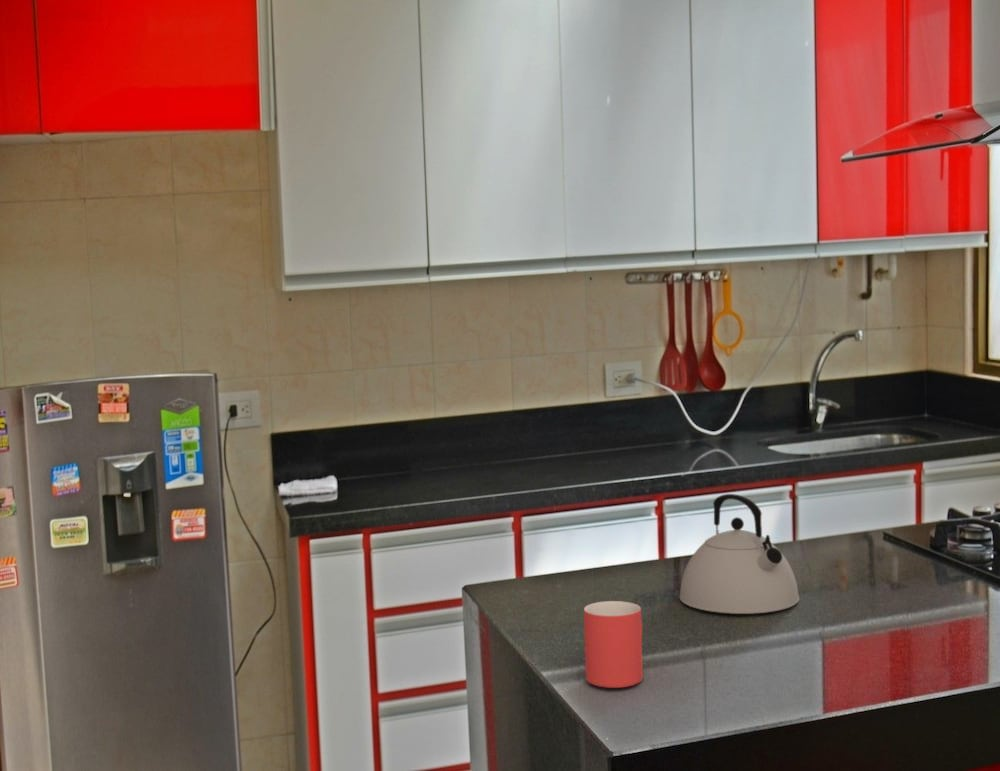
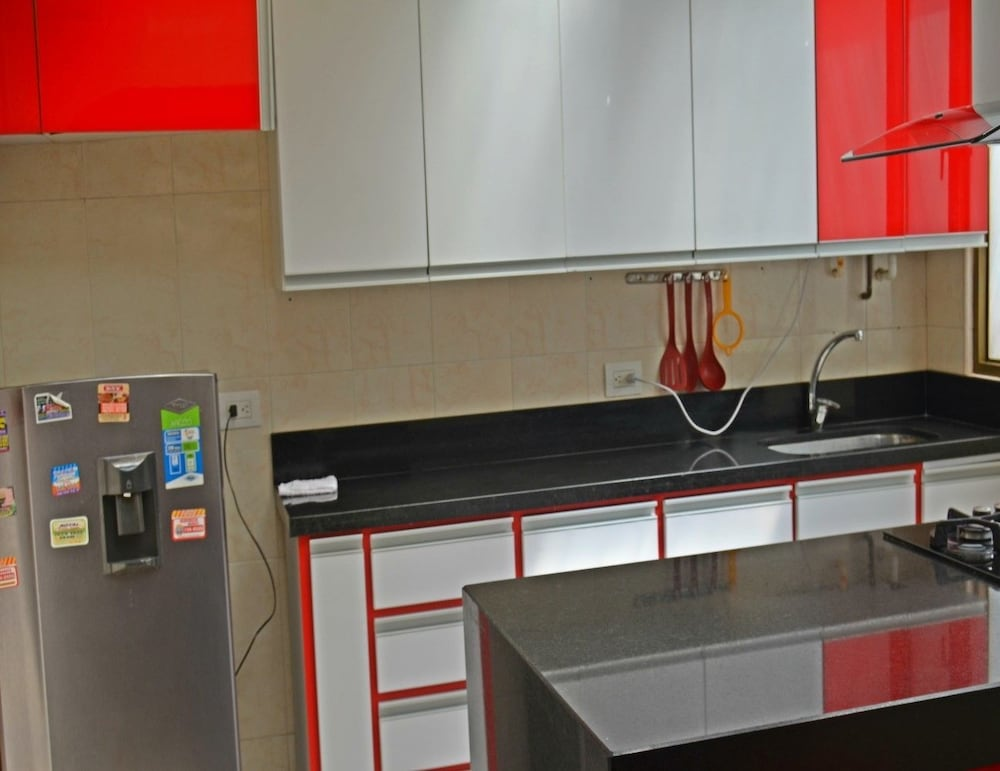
- kettle (739, 547)
- mug (619, 641)
